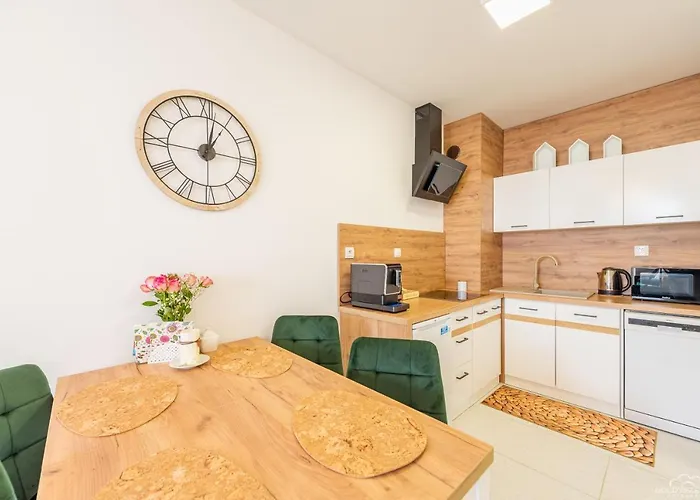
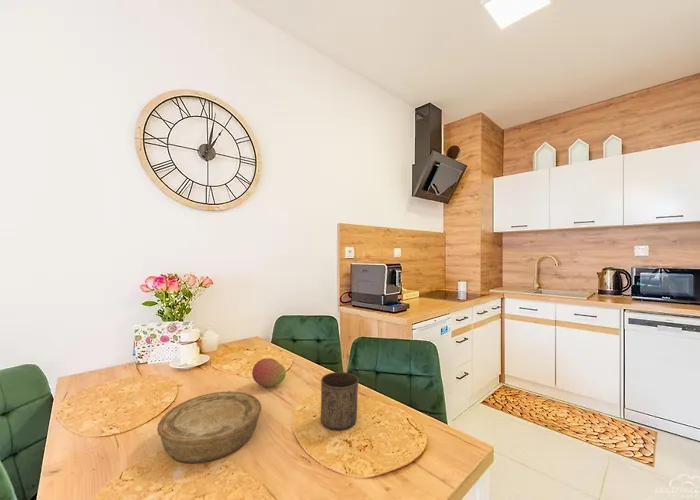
+ cup (339, 399)
+ fruit (268, 372)
+ bowl (212, 424)
